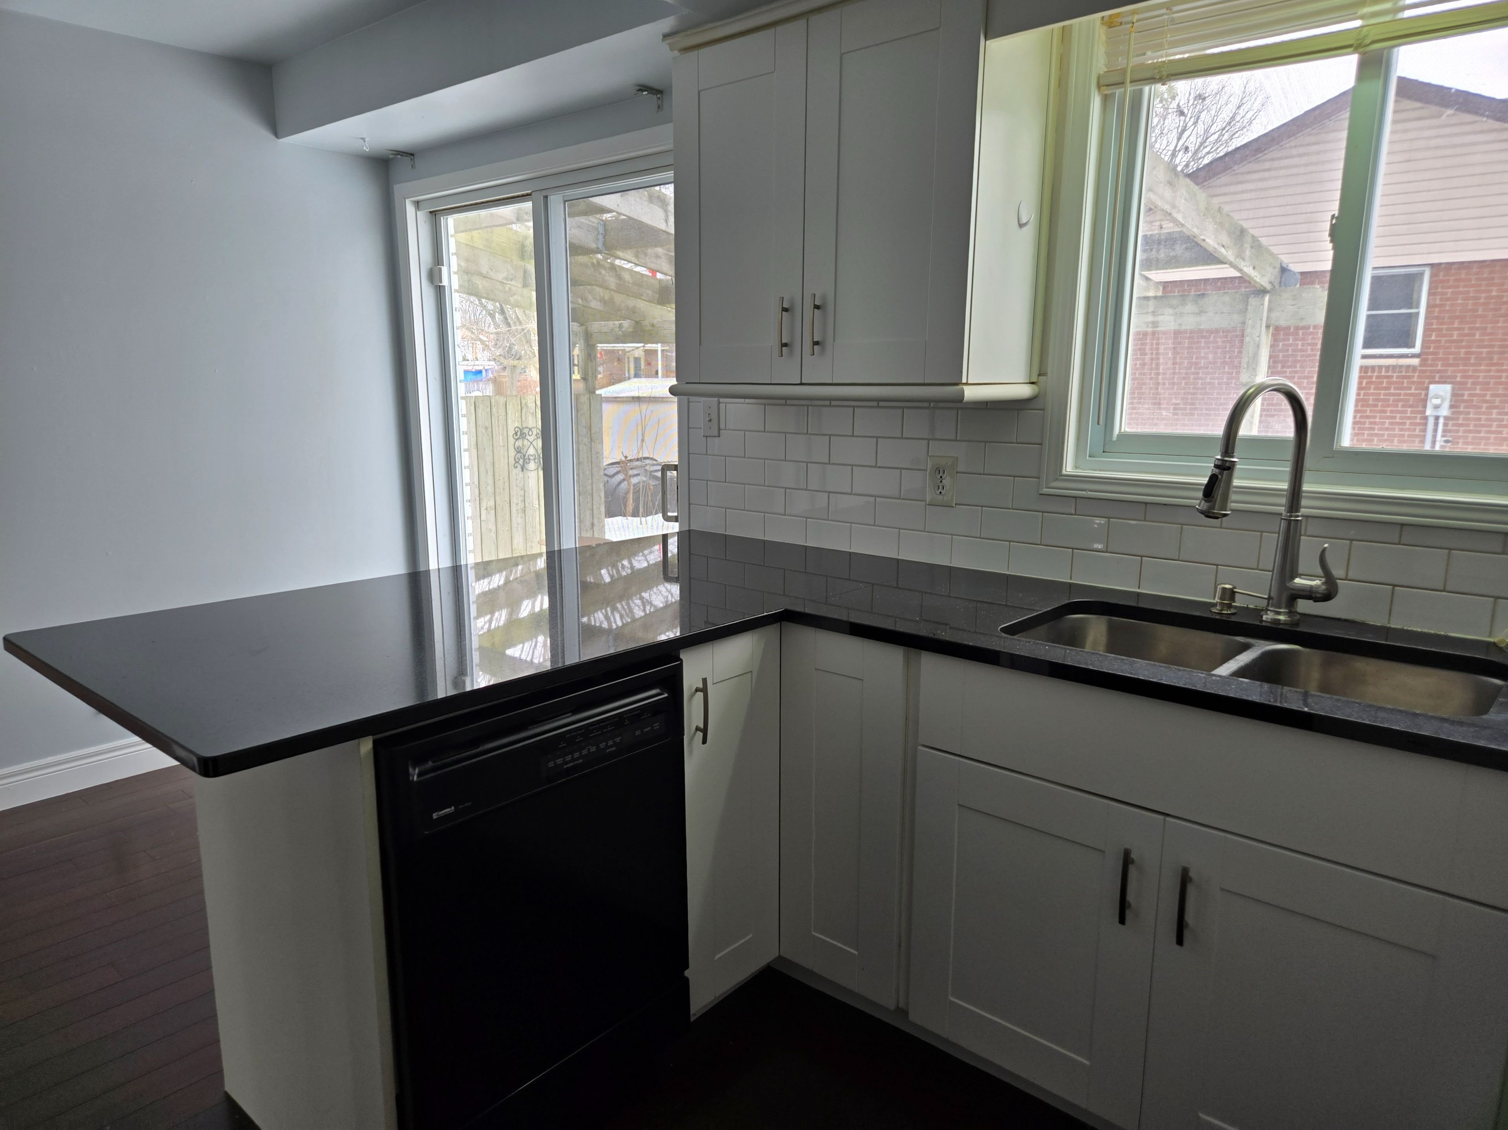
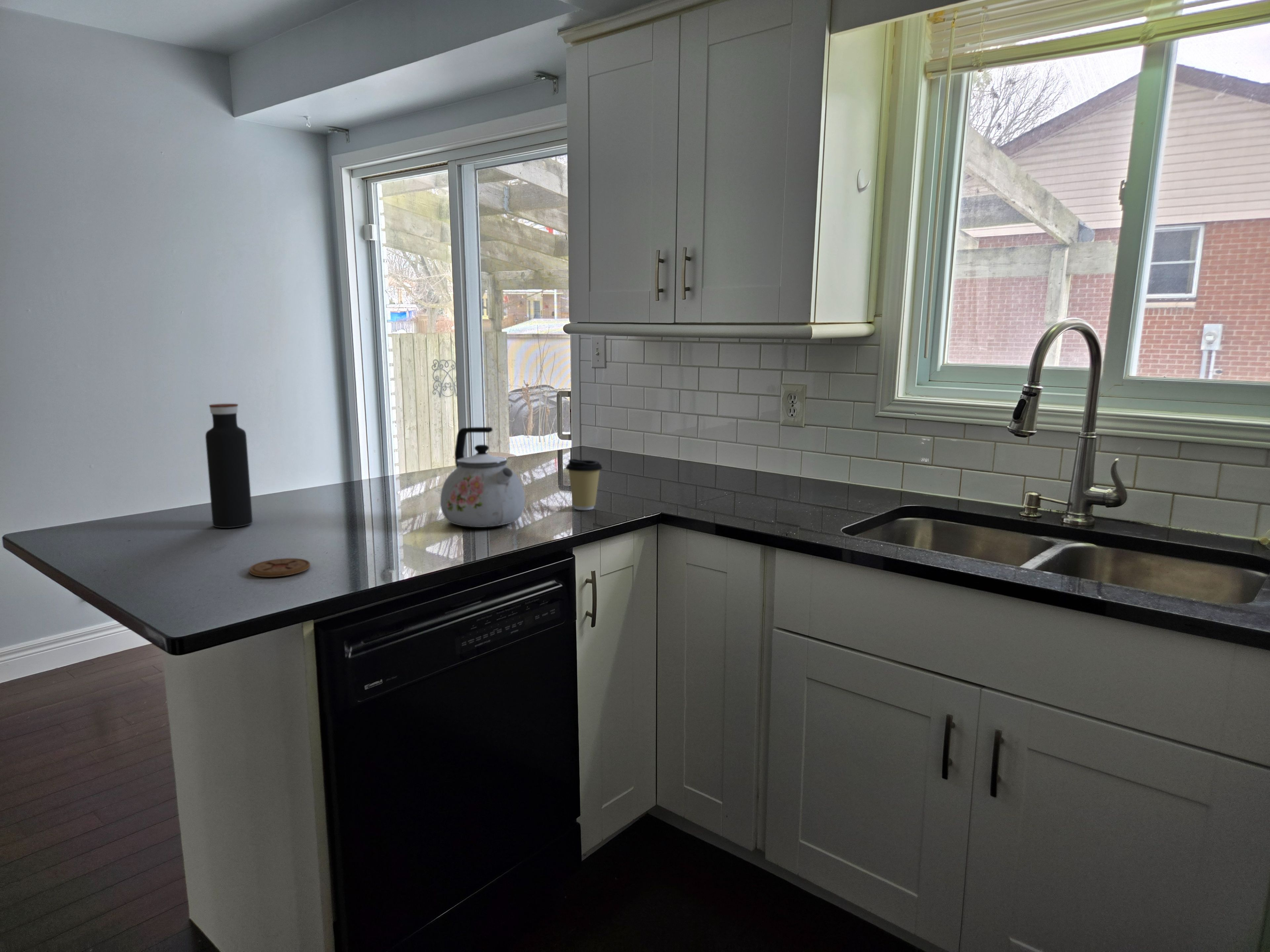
+ coffee cup (584, 484)
+ water bottle (228, 465)
+ kettle (483, 475)
+ coaster (280, 567)
